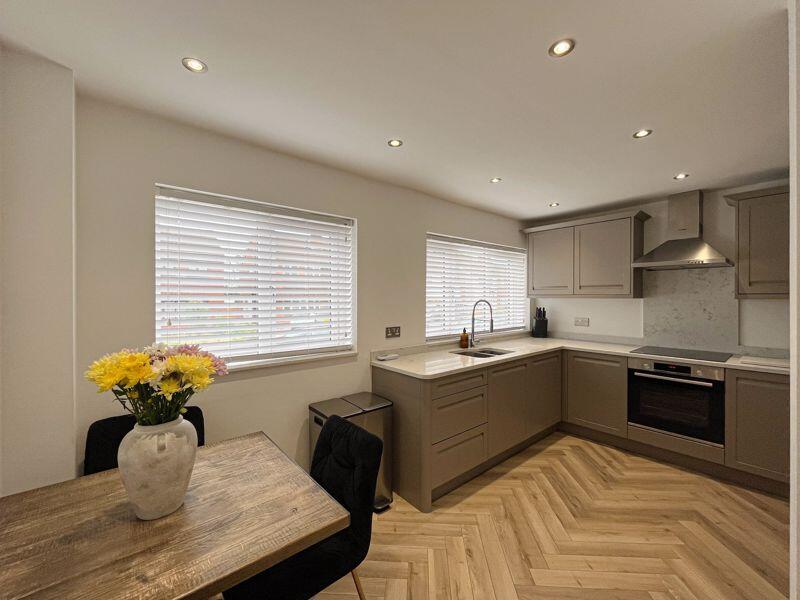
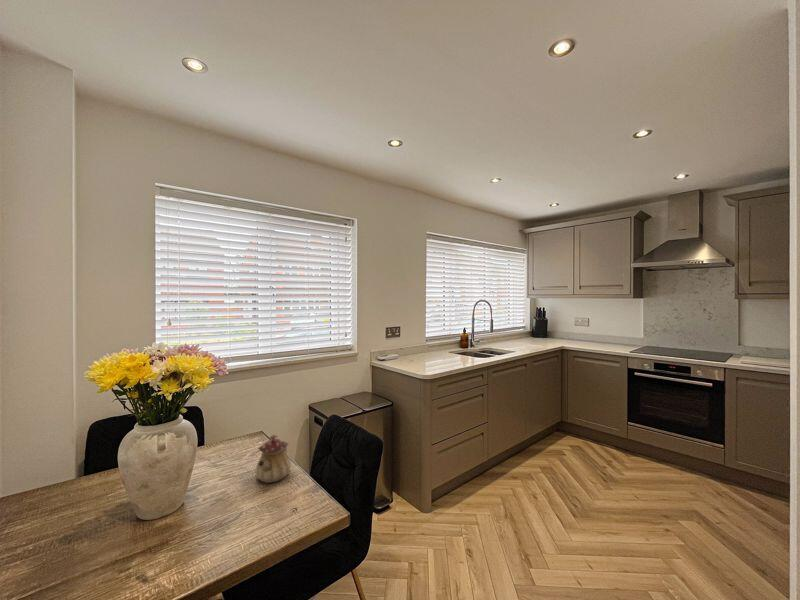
+ teapot (274, 454)
